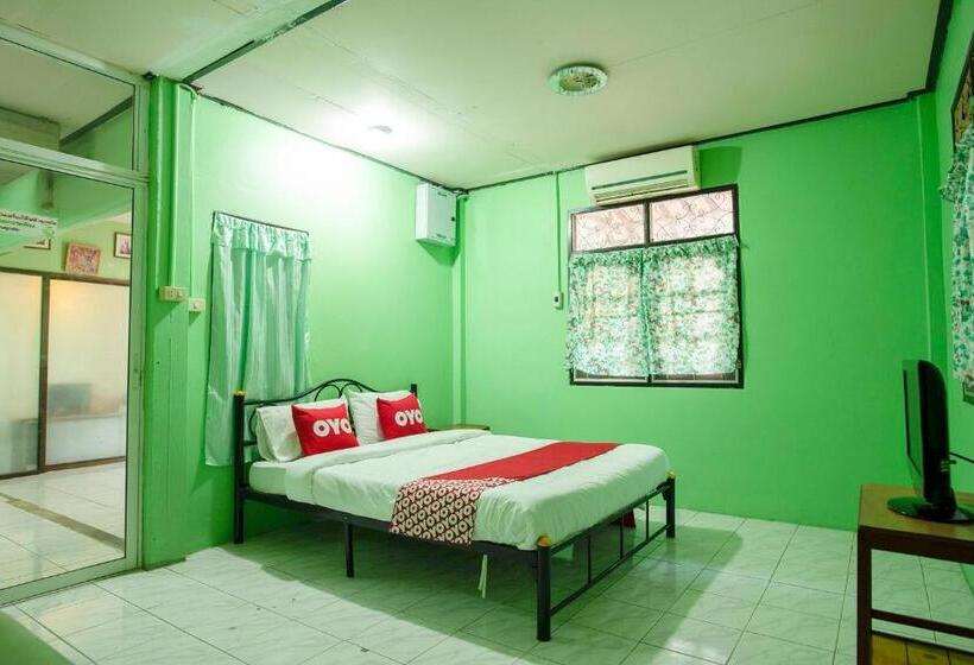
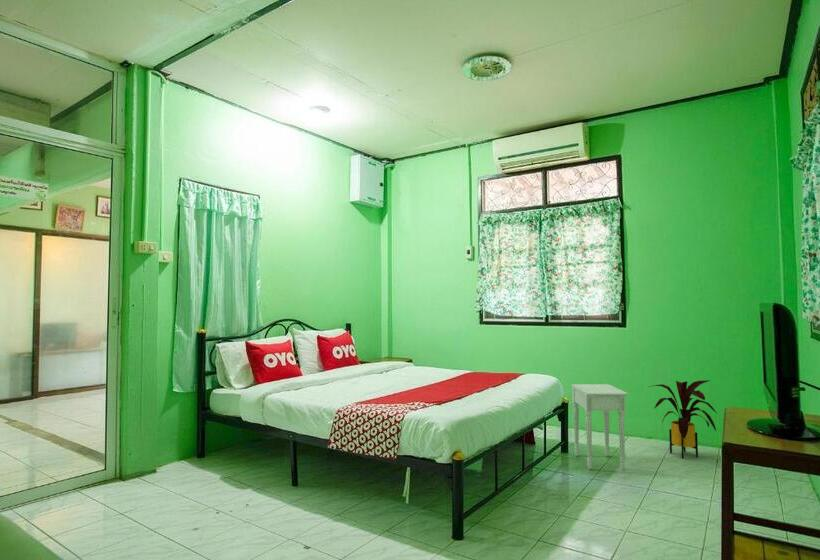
+ house plant (681, 416)
+ nightstand (604, 425)
